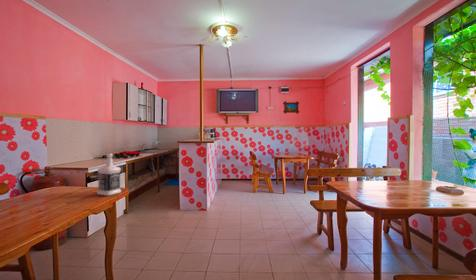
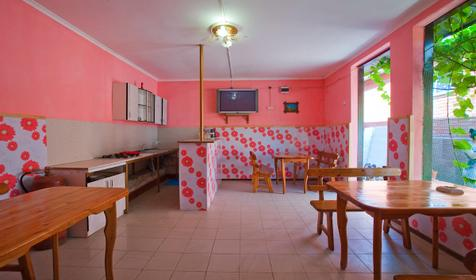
- bottle (109, 173)
